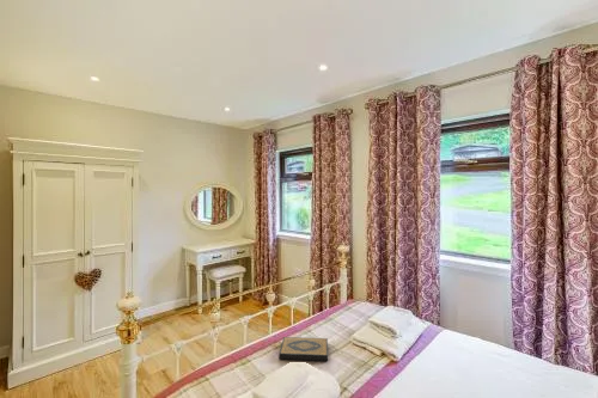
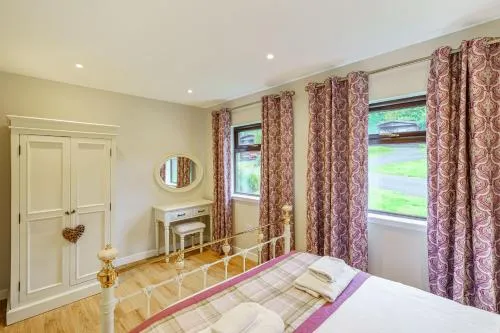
- hardback book (304, 348)
